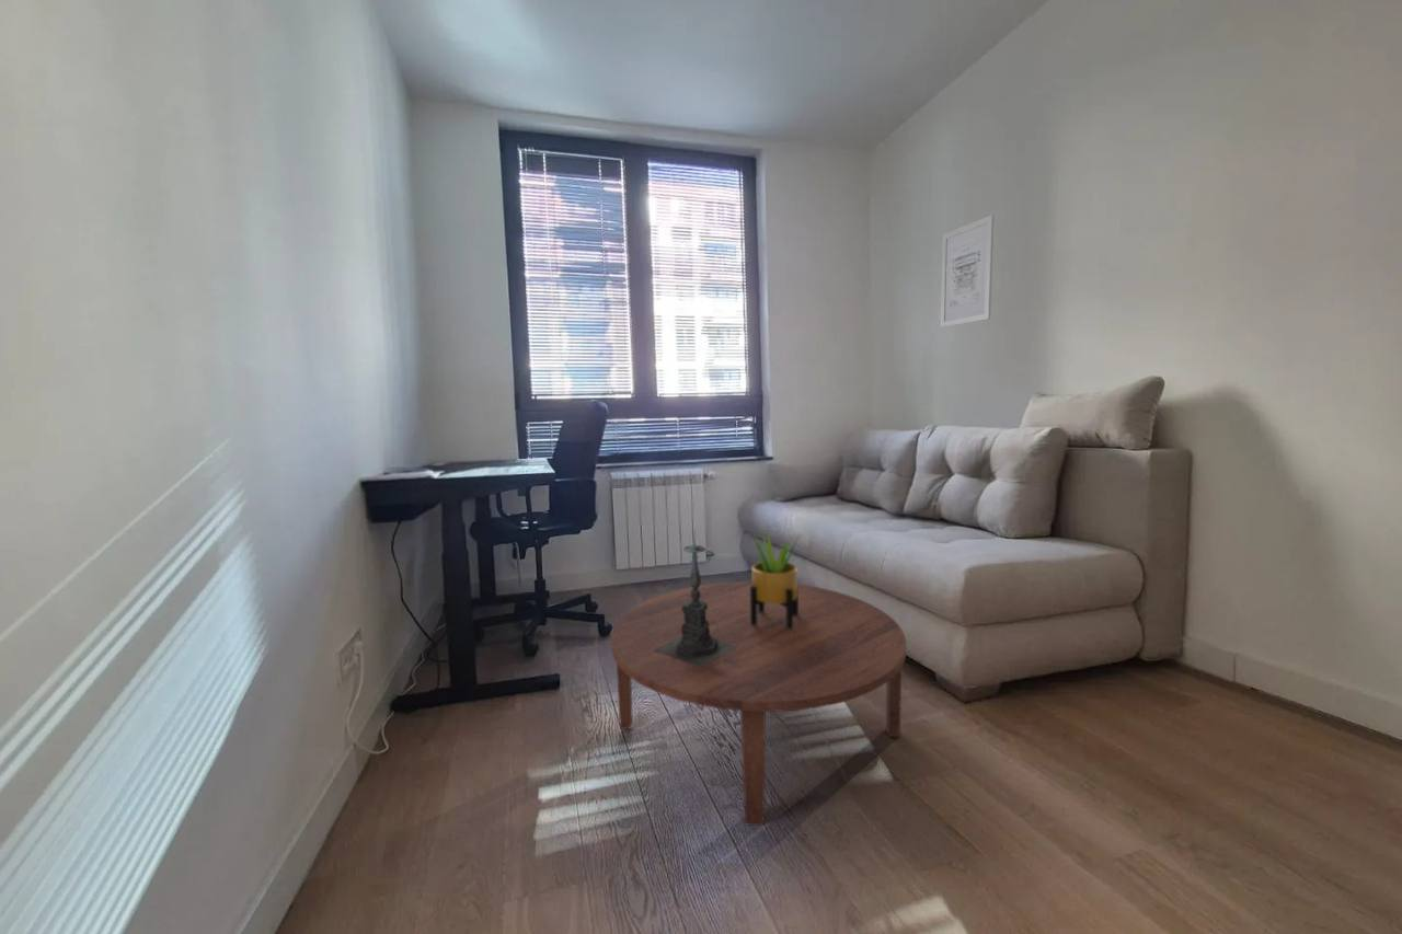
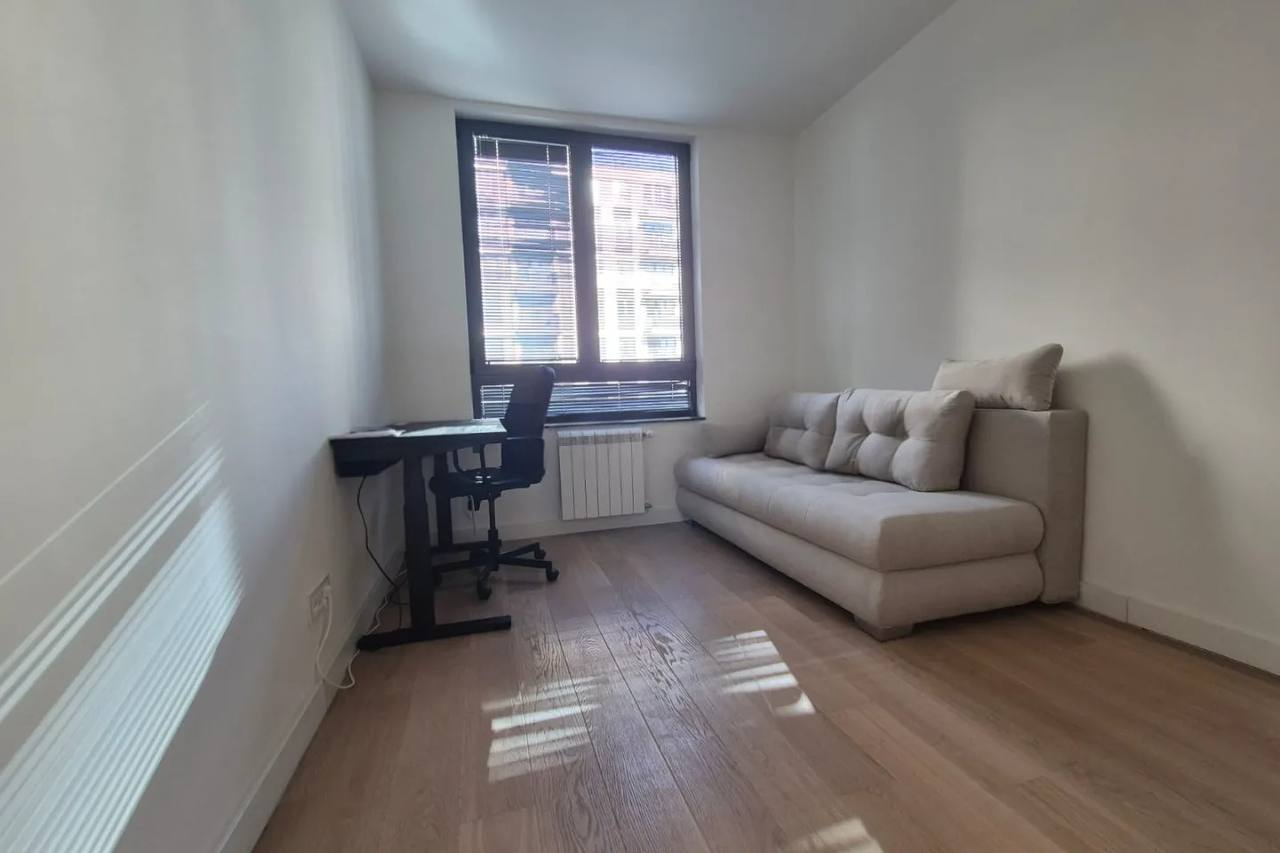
- potted plant (773, 574)
- coffee table (755, 679)
- candle holder (693, 589)
- wall art (965, 275)
